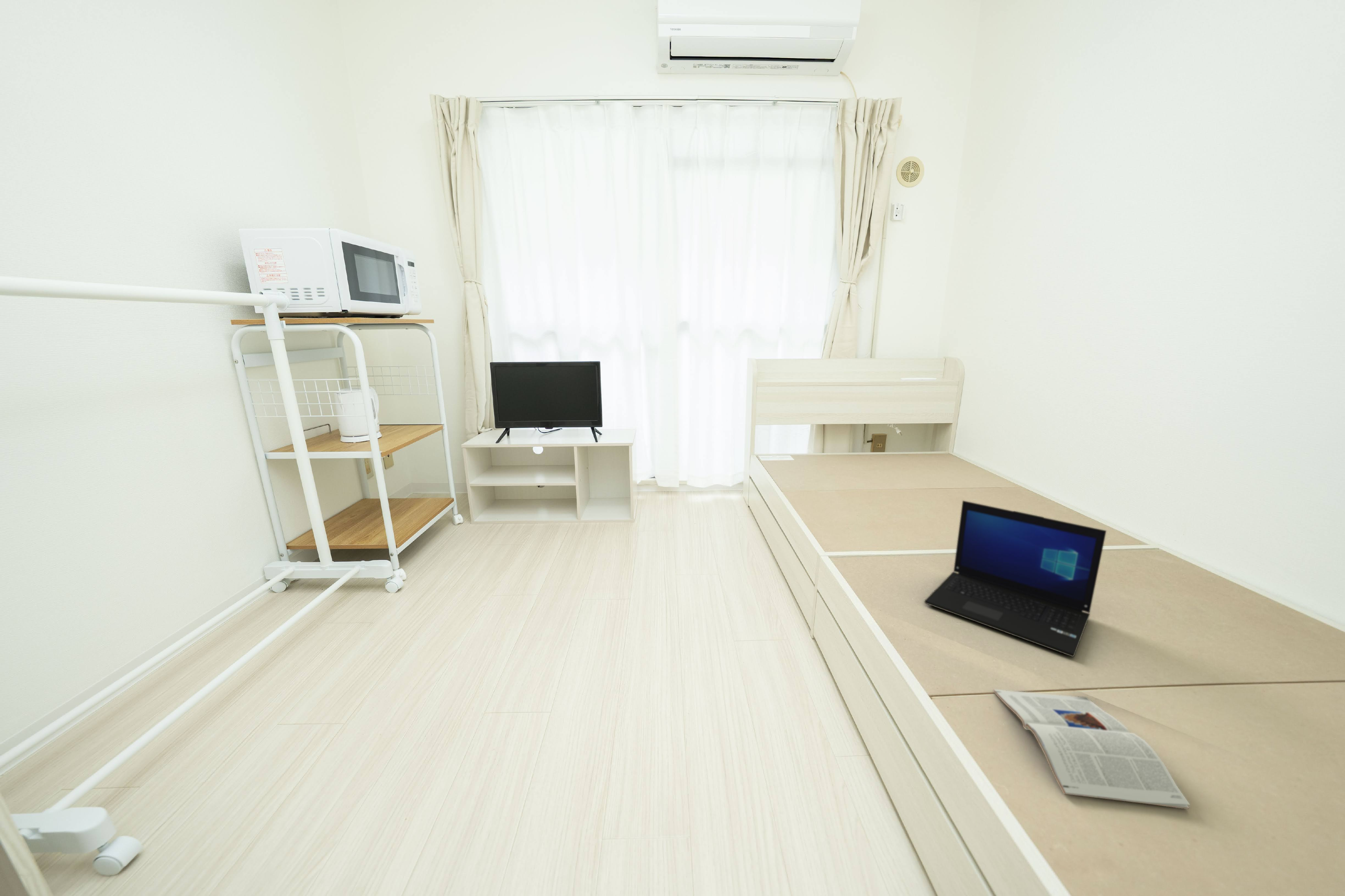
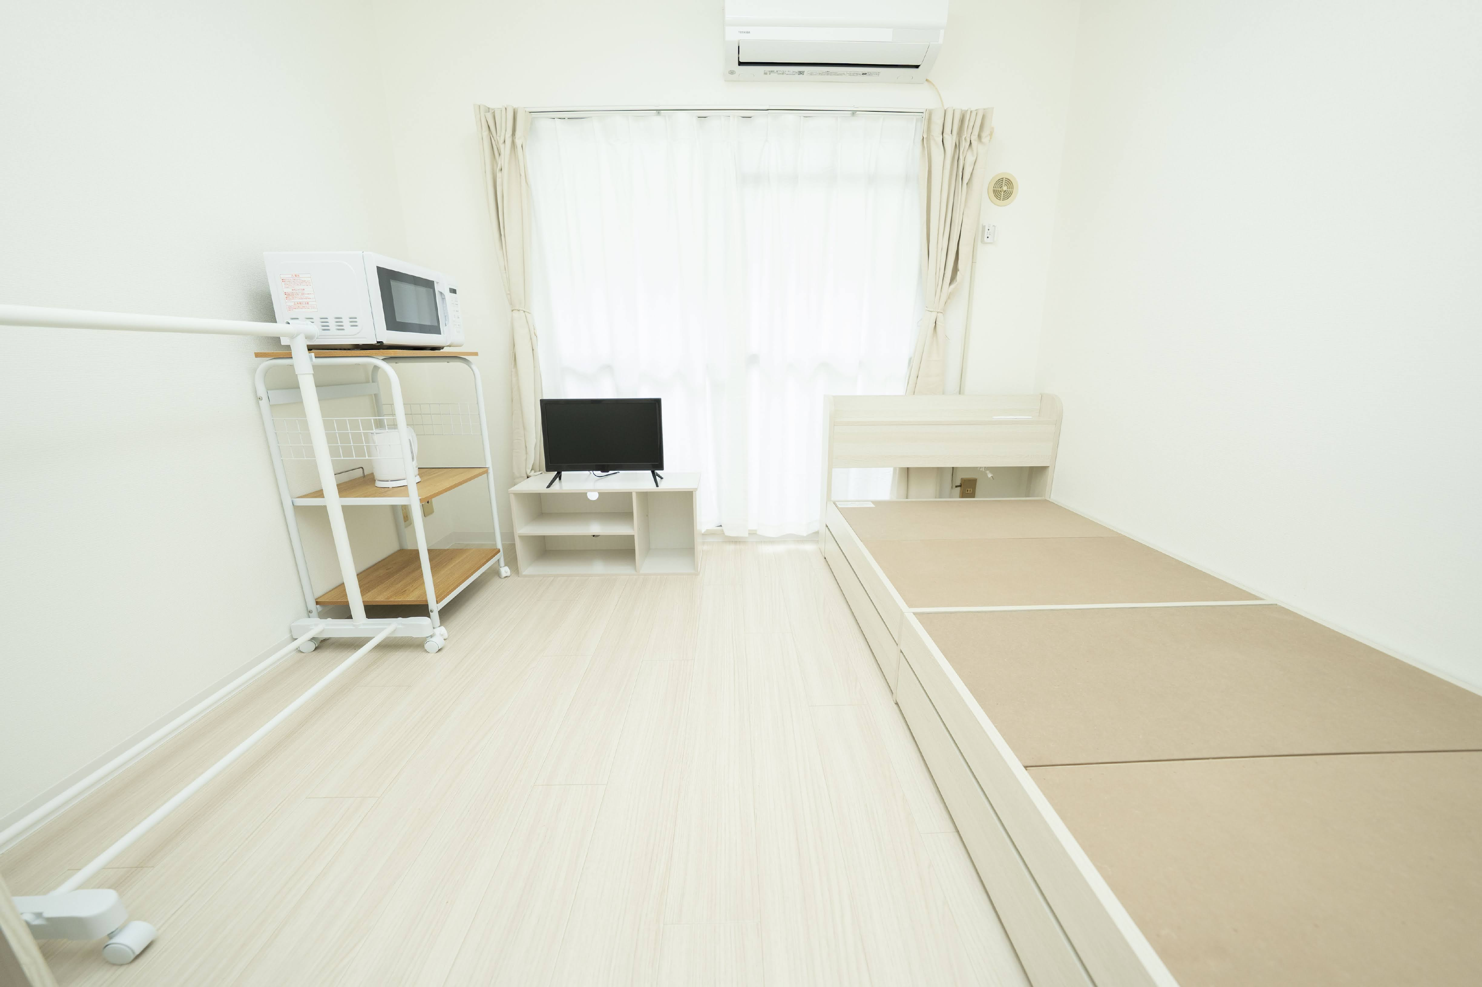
- laptop (1011, 569)
- magazine (1078, 733)
